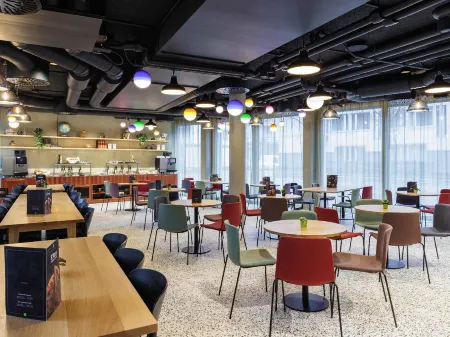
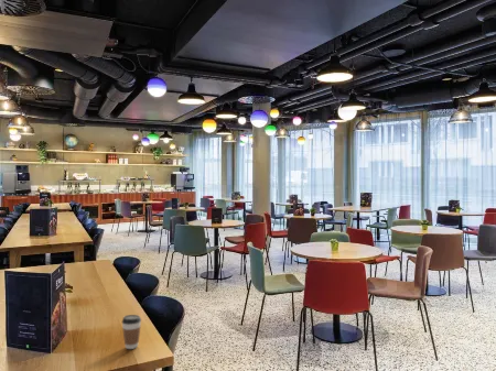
+ coffee cup (131, 331)
